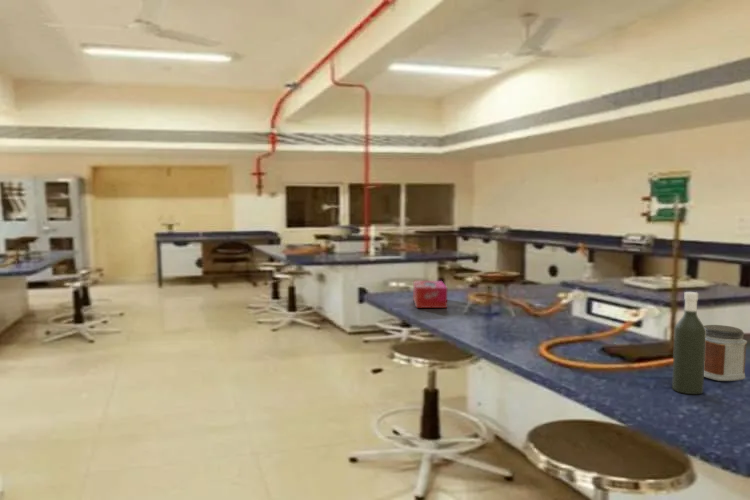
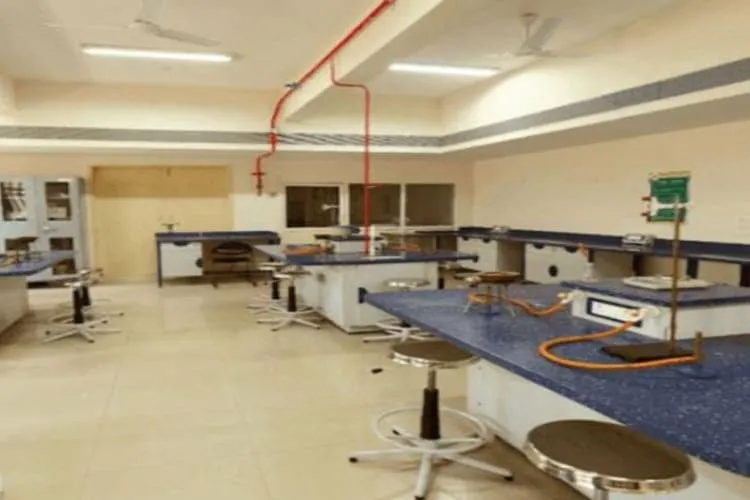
- jar (720, 351)
- tissue box (429, 293)
- bottle (689, 341)
